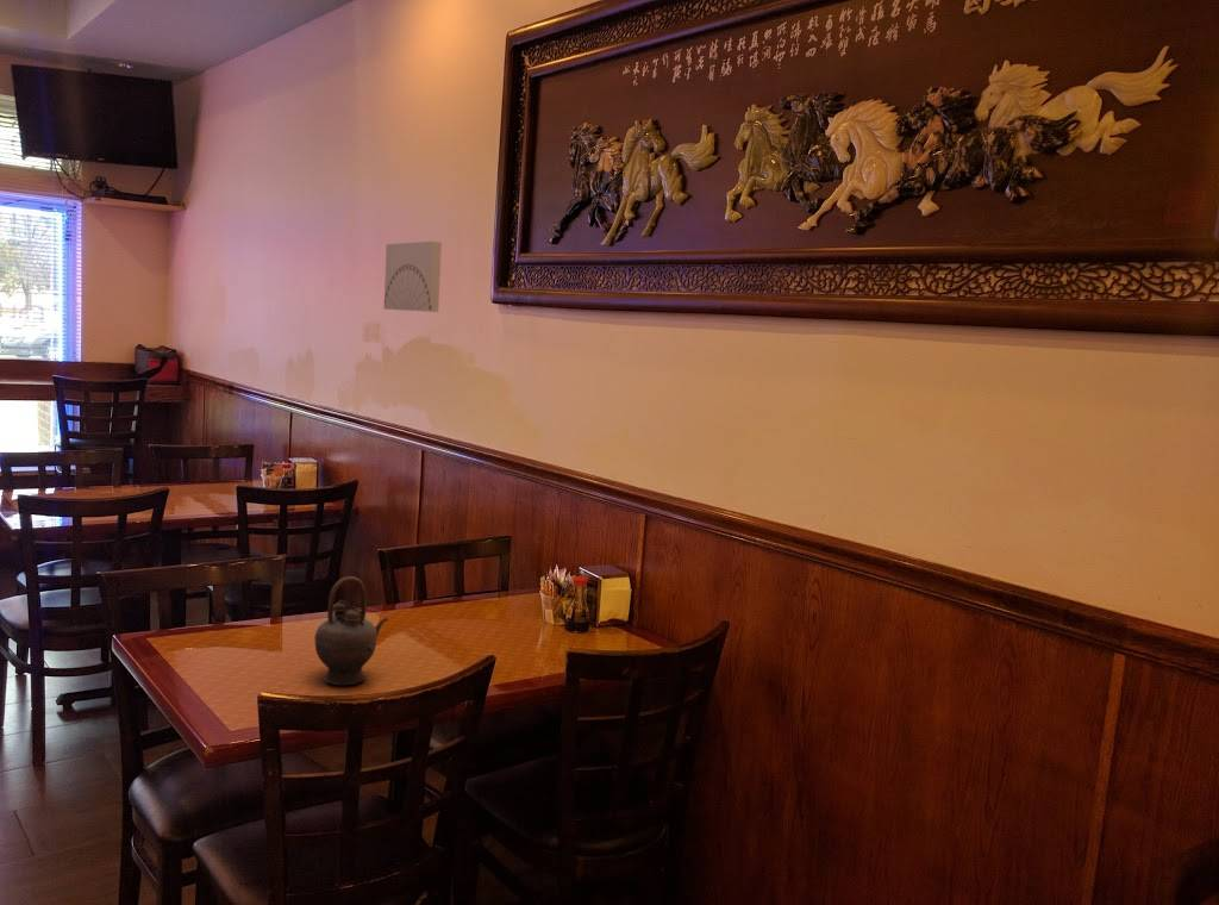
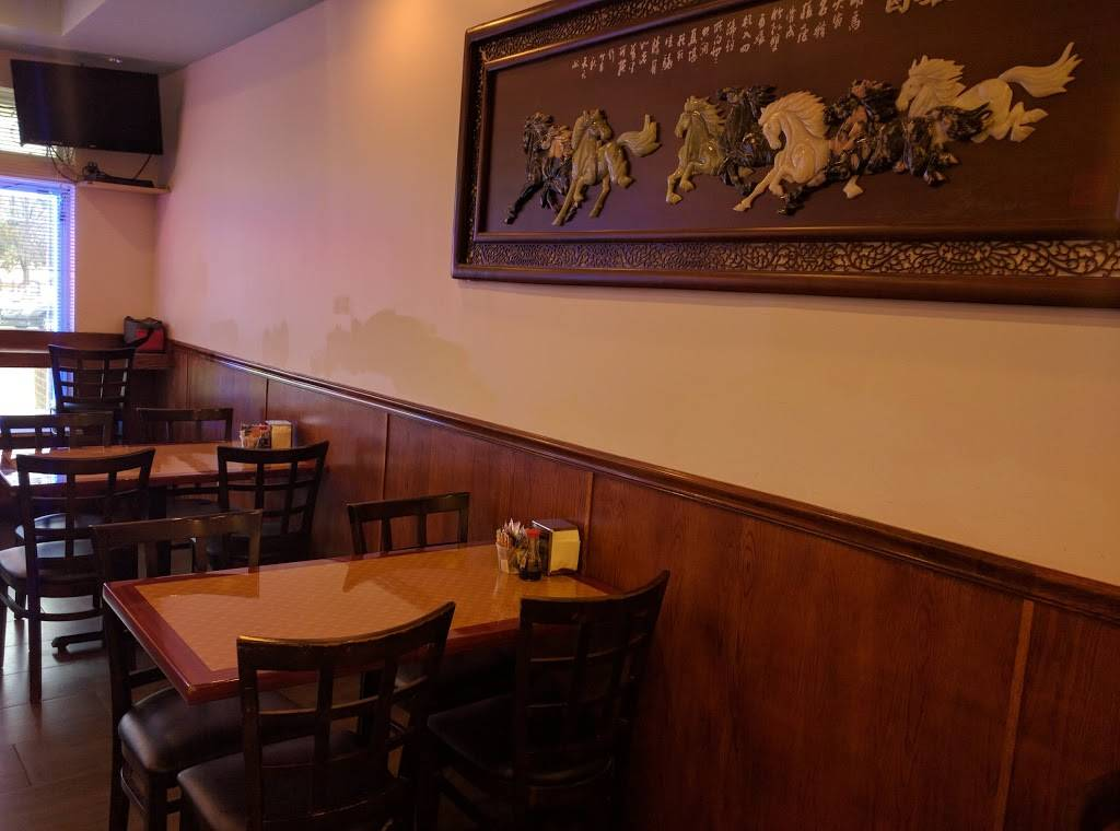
- wall art (411, 276)
- teapot (352, 628)
